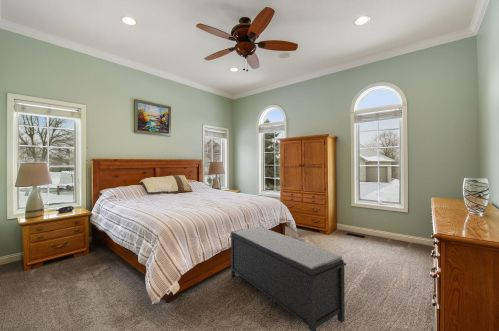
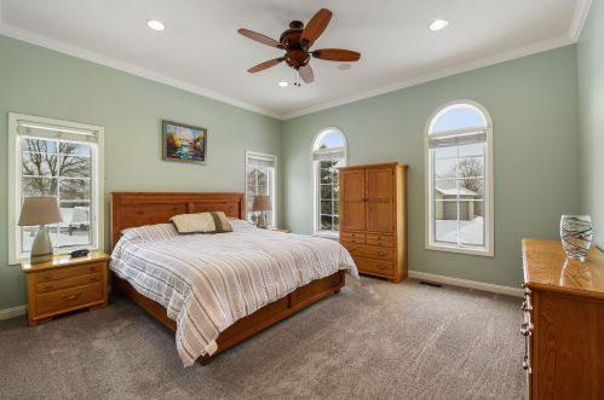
- bench (278, 268)
